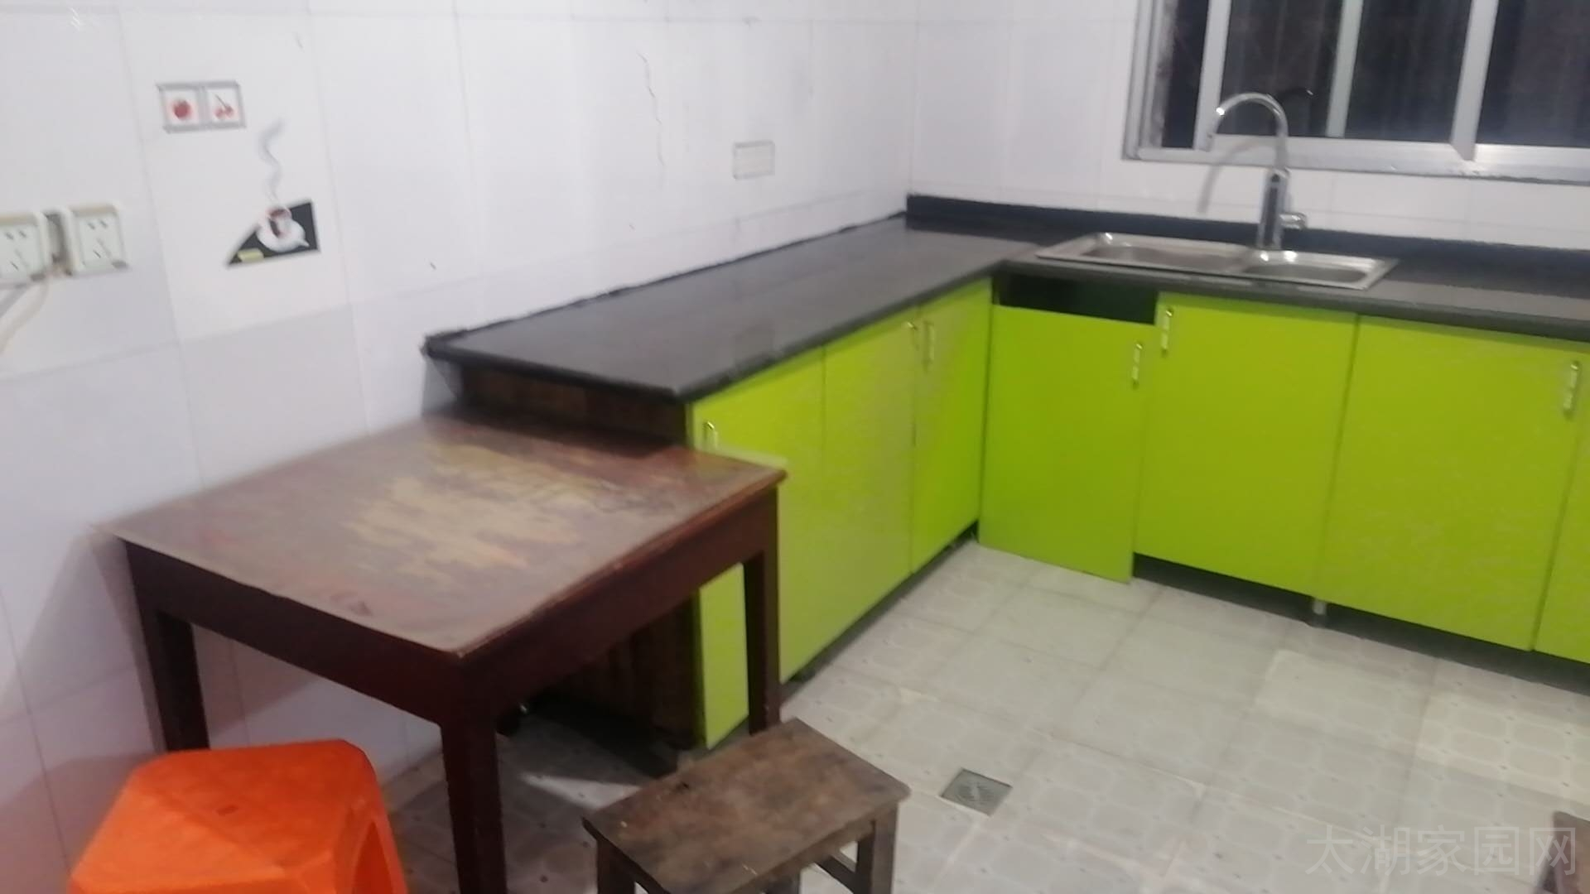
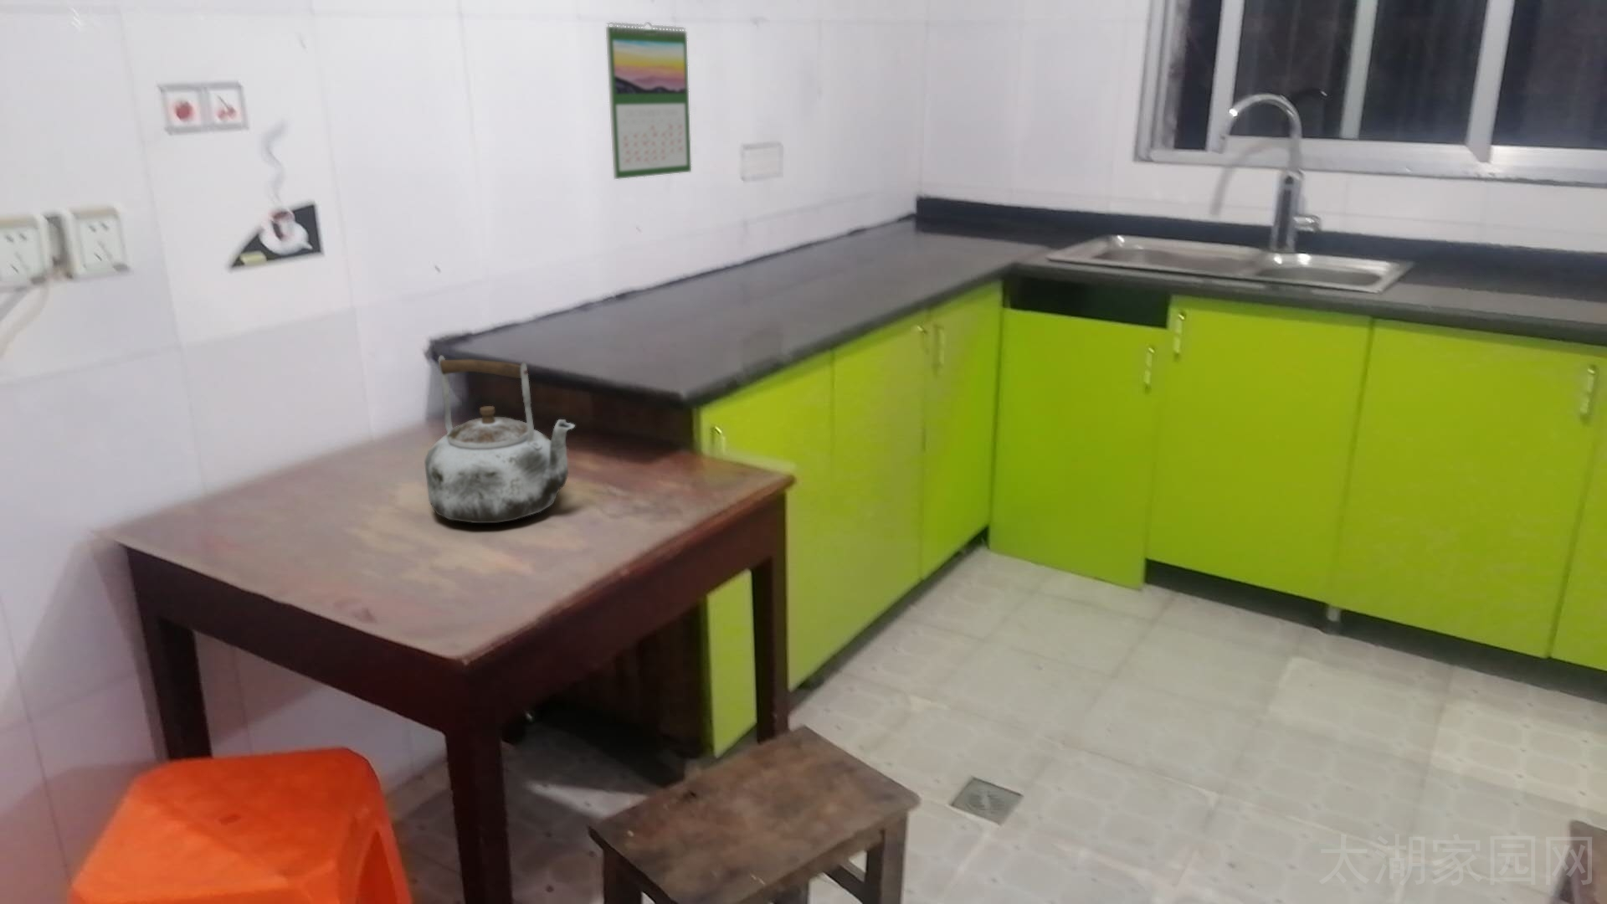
+ kettle (503, 436)
+ calendar (650, 99)
